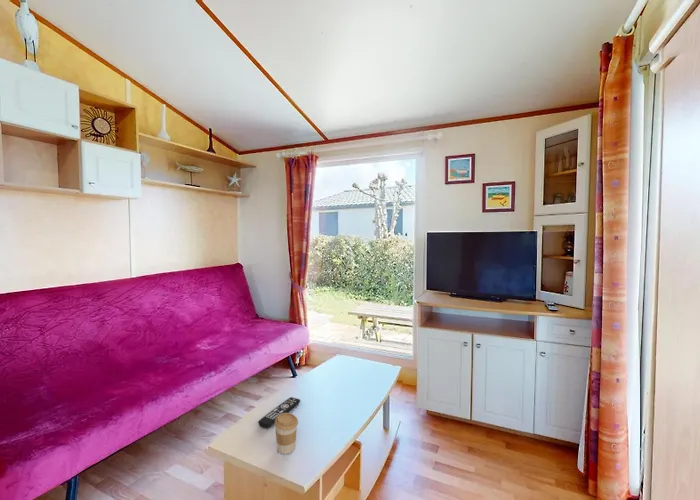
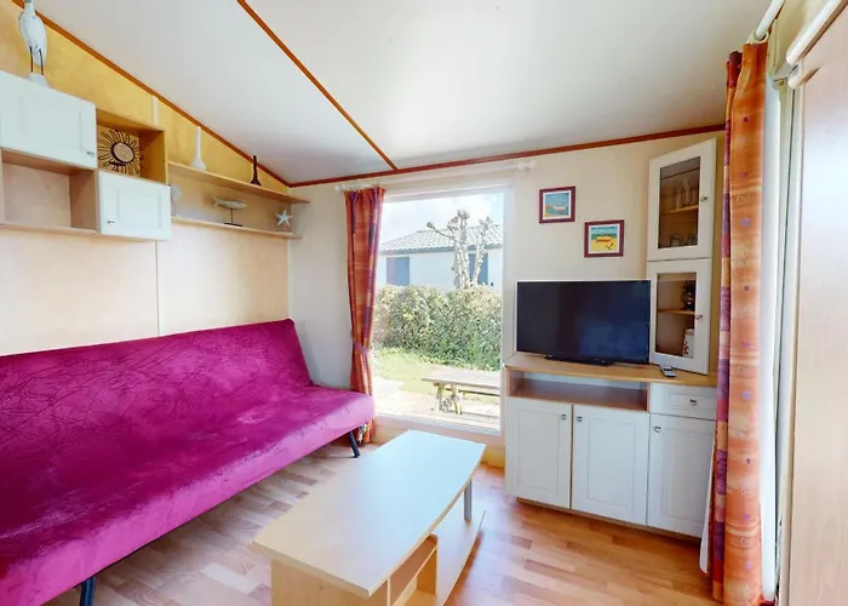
- coffee cup (286, 432)
- remote control (280, 411)
